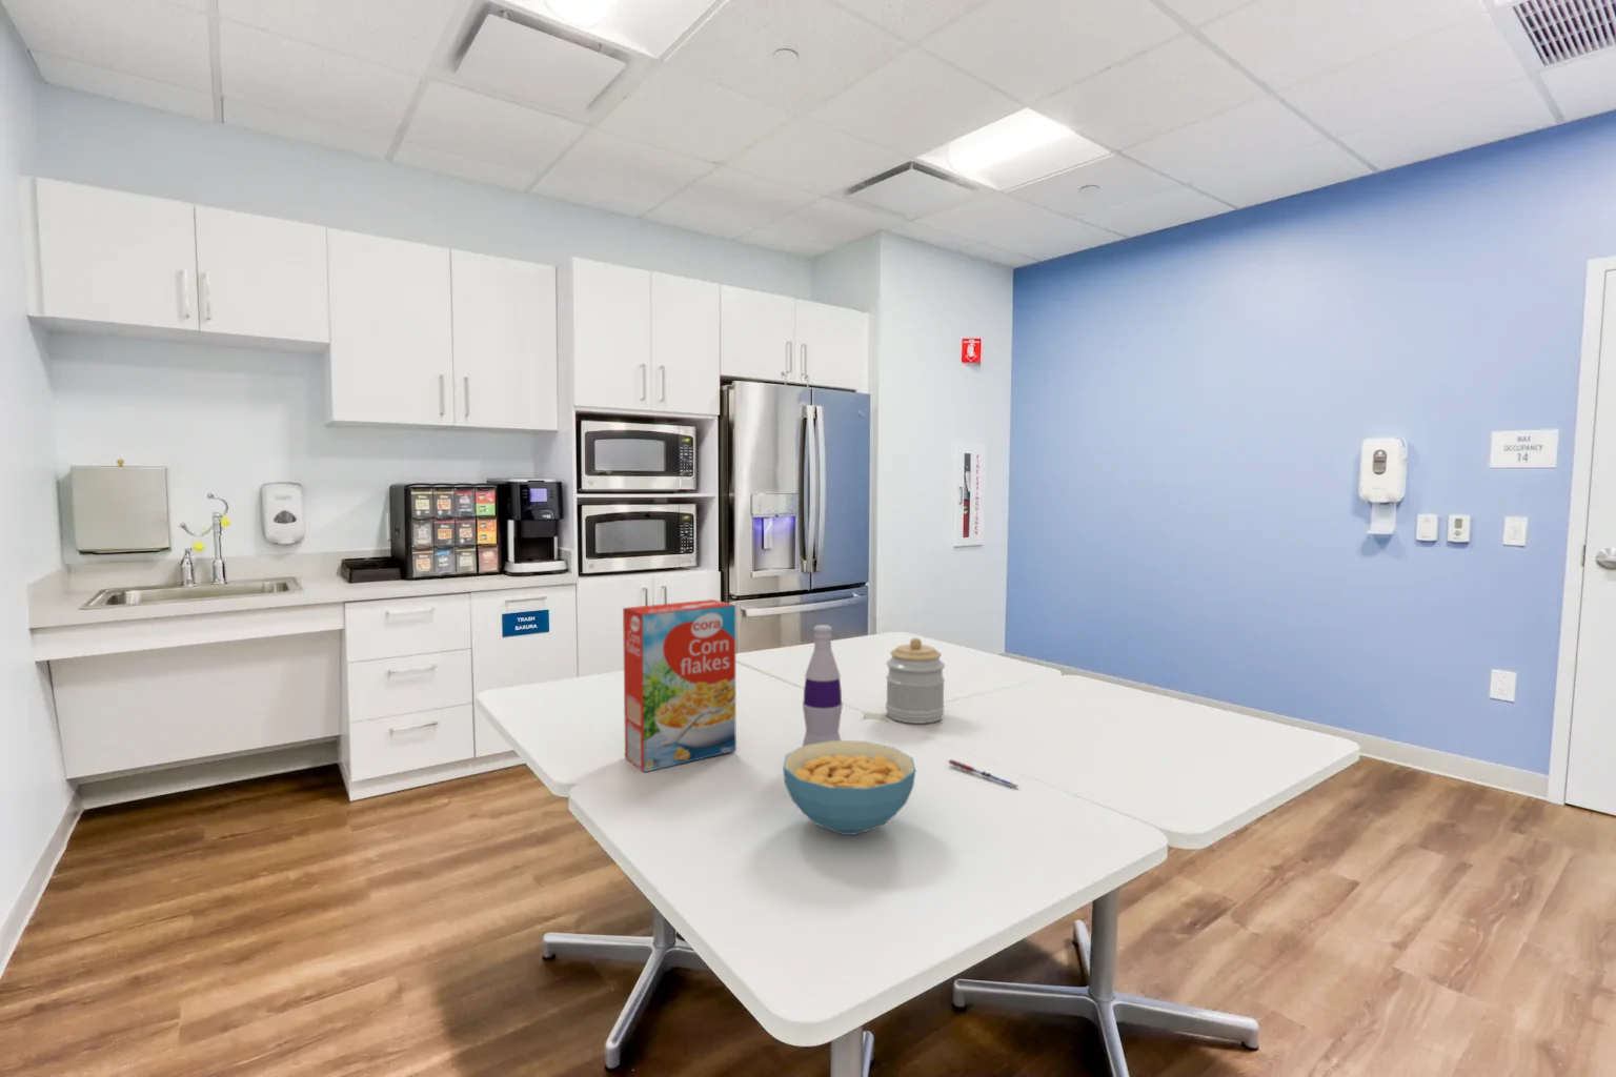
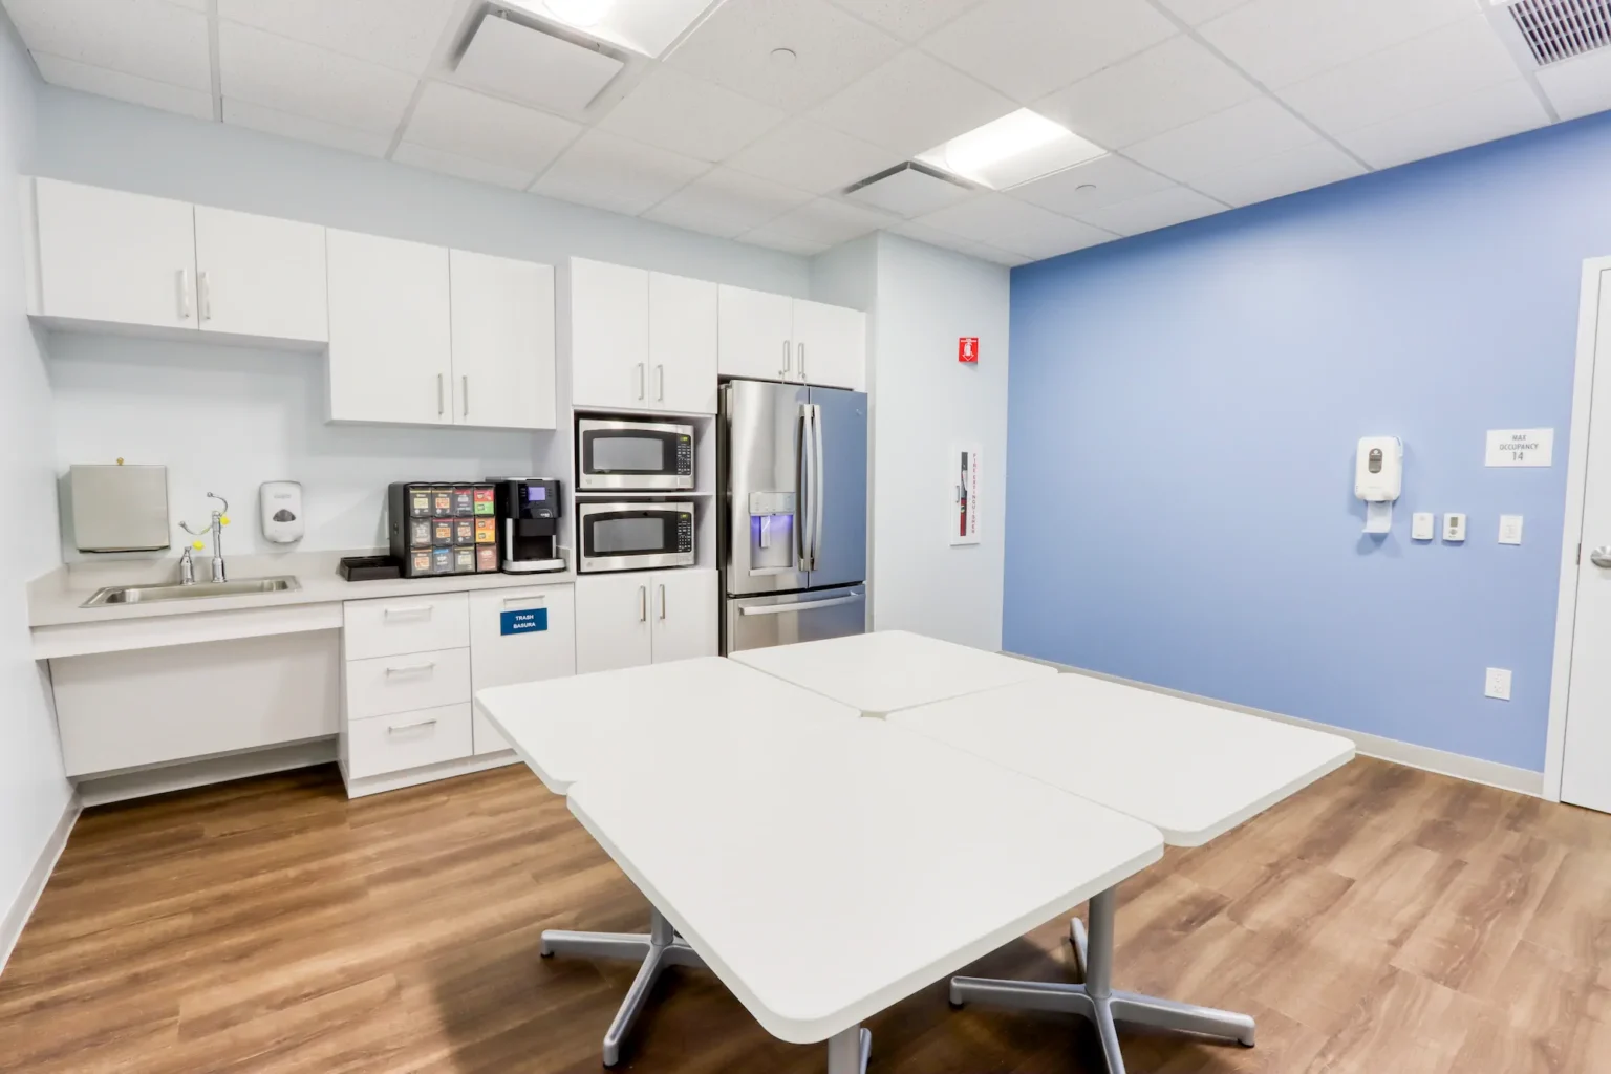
- pen (981, 772)
- bottle (821, 692)
- jar (915, 677)
- cereal box (679, 680)
- cereal bowl (848, 795)
